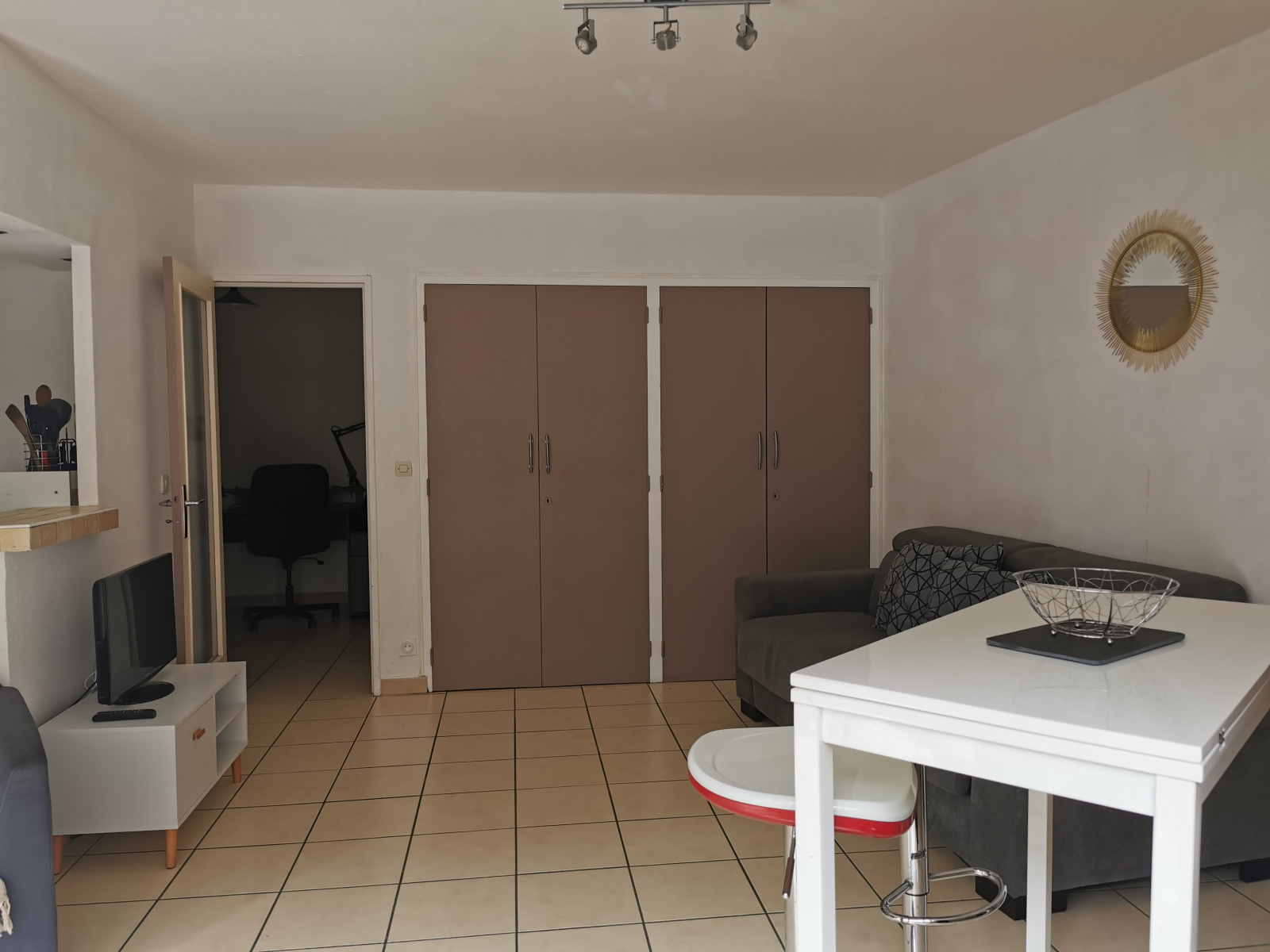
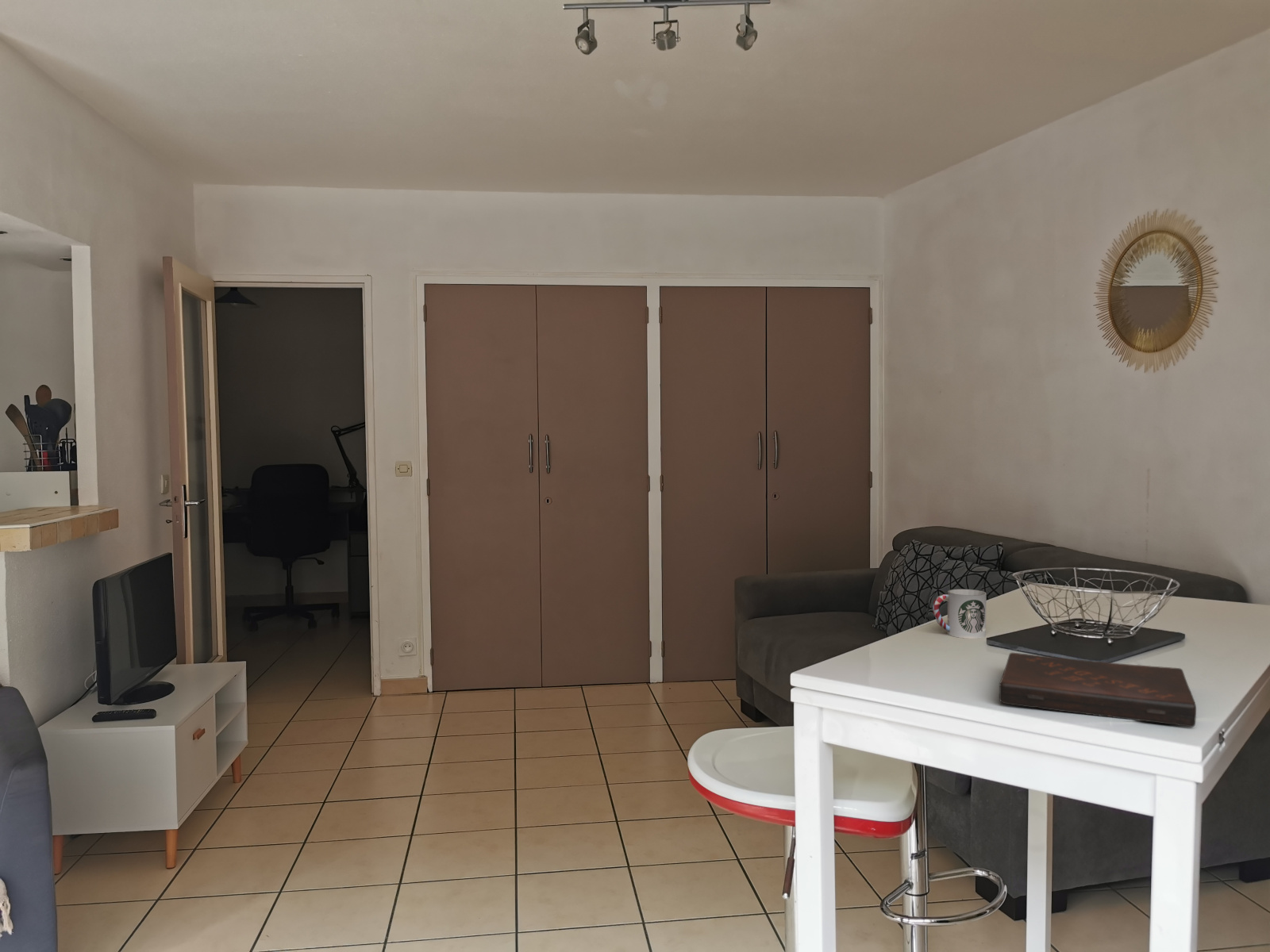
+ book (1093, 685)
+ cup (958, 613)
